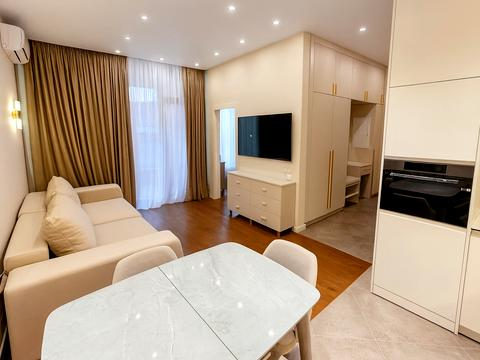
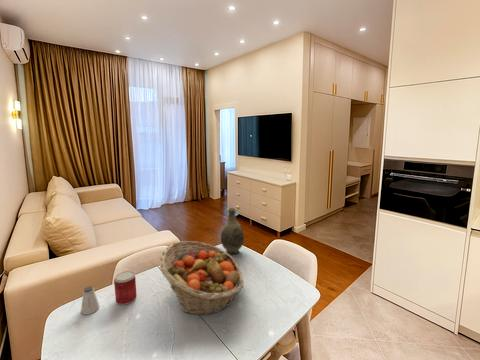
+ beverage can (125, 287)
+ fruit basket (202, 272)
+ vase (232, 230)
+ saltshaker (89, 298)
